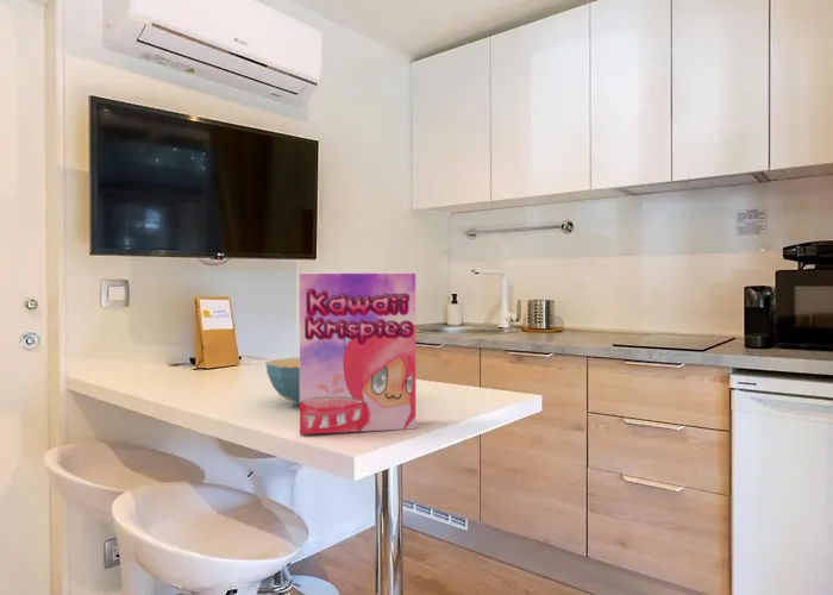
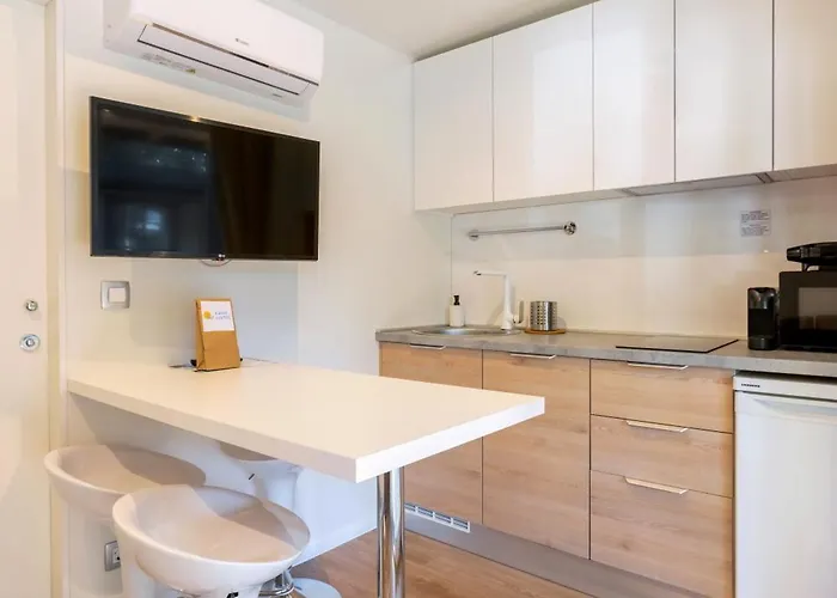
- cereal bowl (299, 382)
- cereal box (357, 350)
